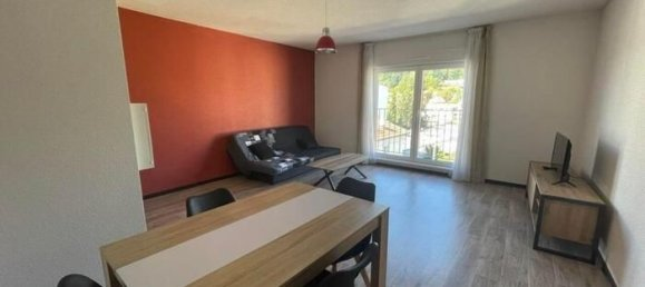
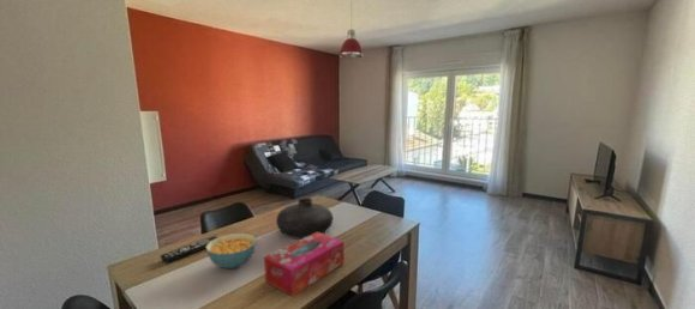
+ vase (305, 214)
+ remote control (192, 248)
+ tissue box (306, 260)
+ cereal bowl (232, 254)
